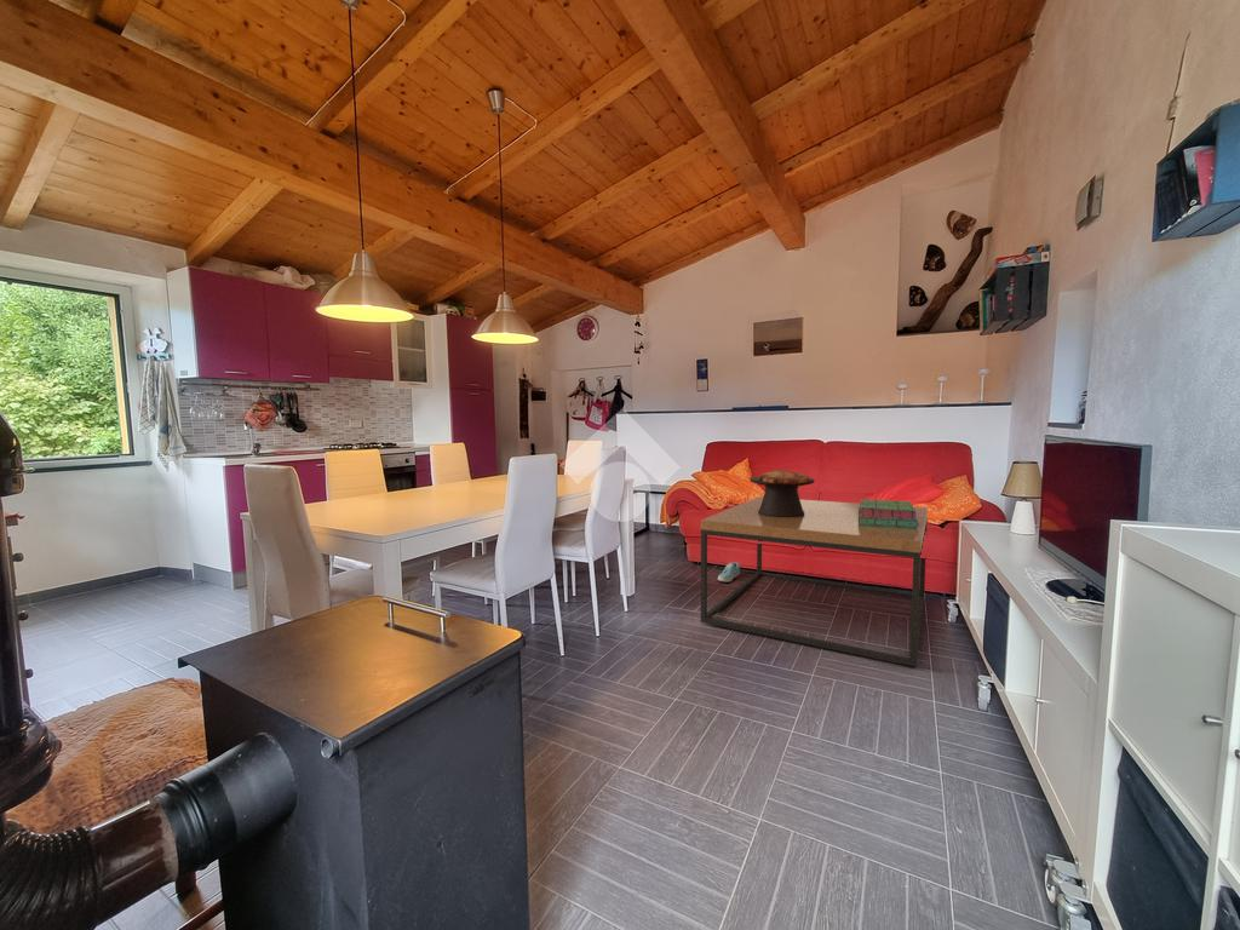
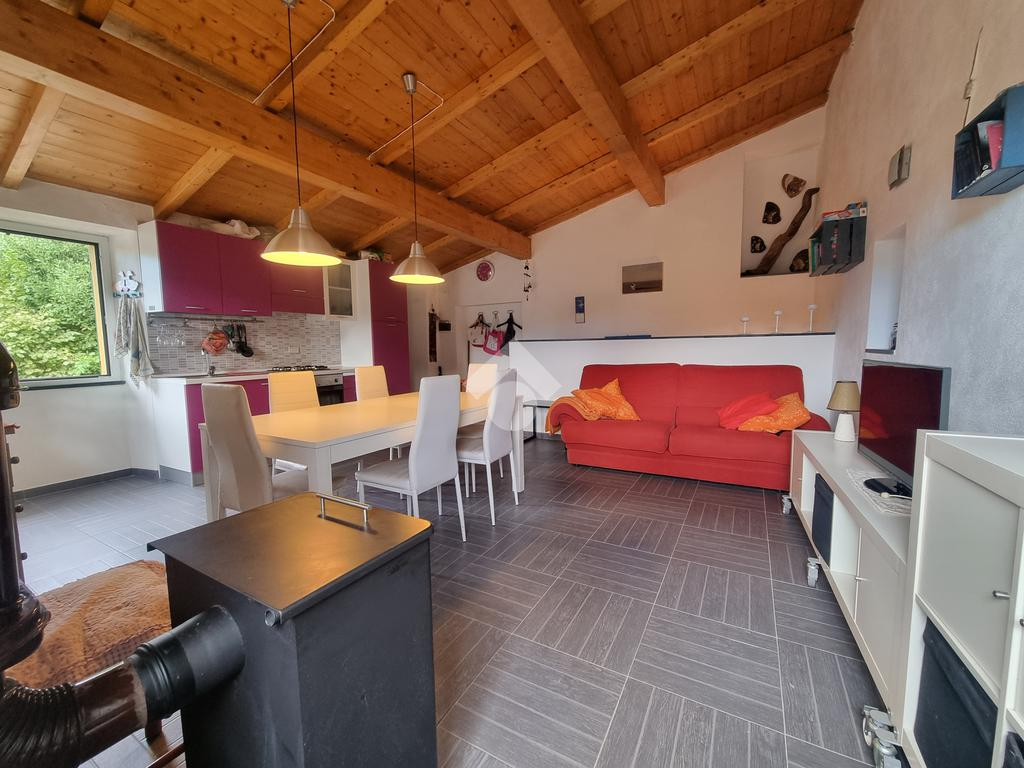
- stack of books (885, 511)
- sneaker (728, 570)
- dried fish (782, 493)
- coffee table (823, 547)
